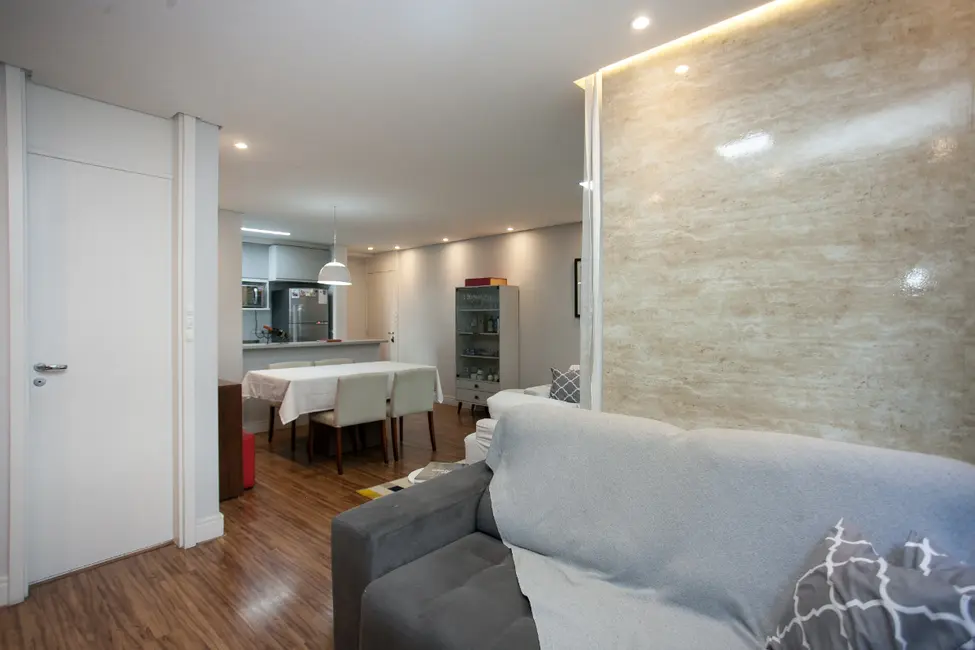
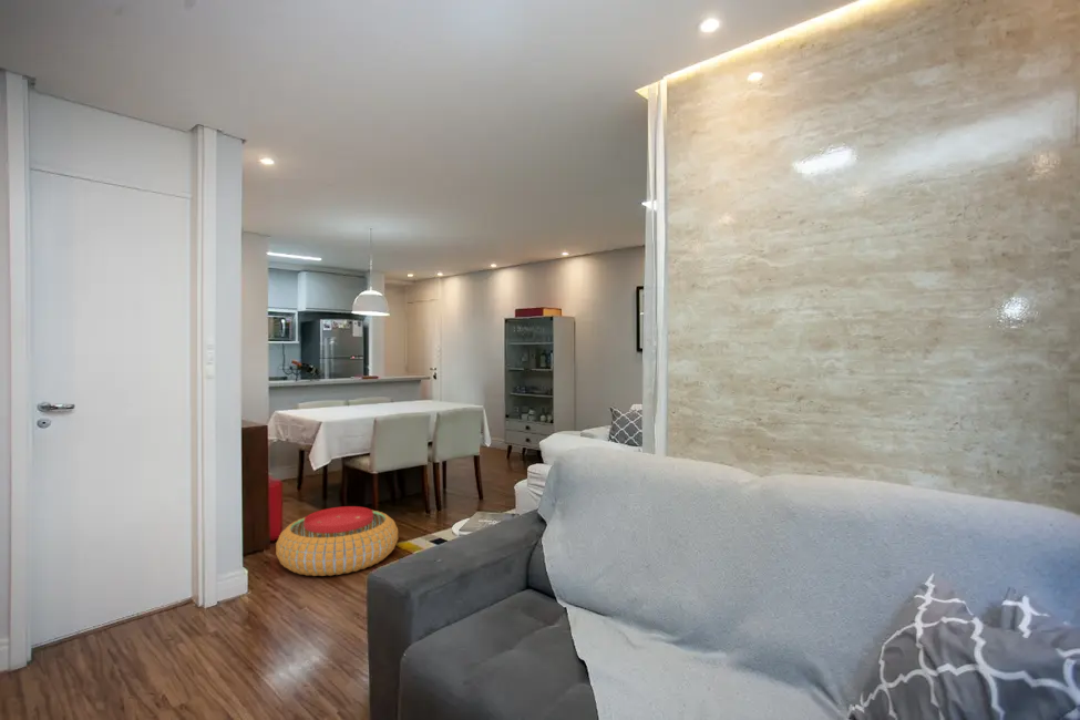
+ pouf (339, 536)
